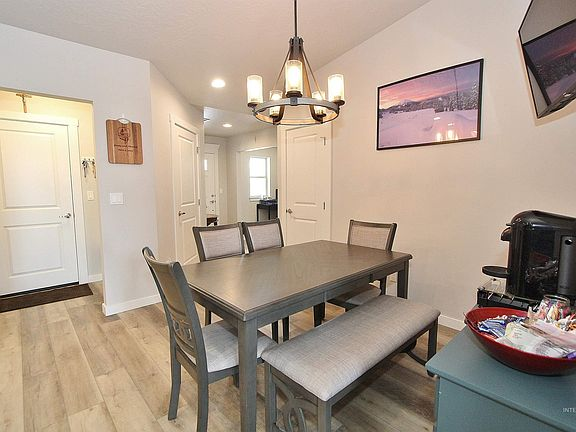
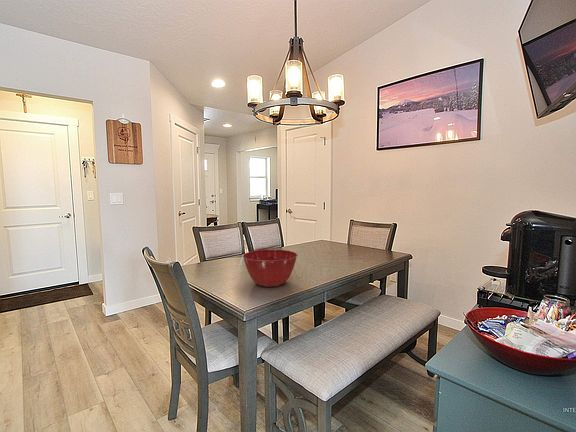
+ mixing bowl (270, 268)
